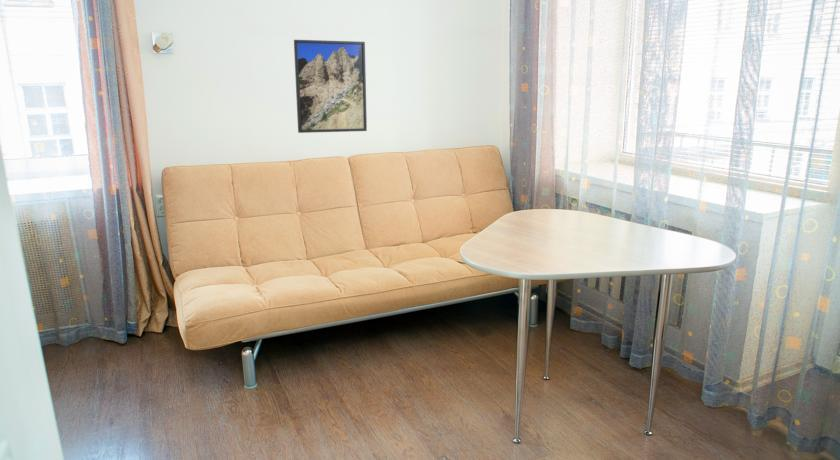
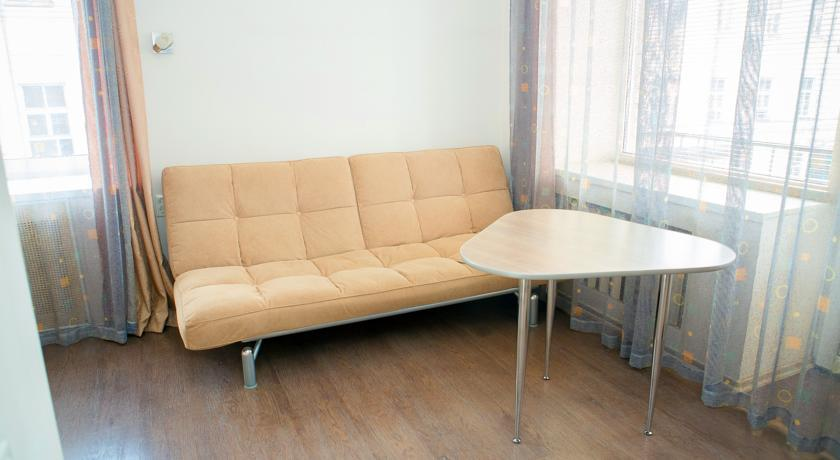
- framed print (331, 87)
